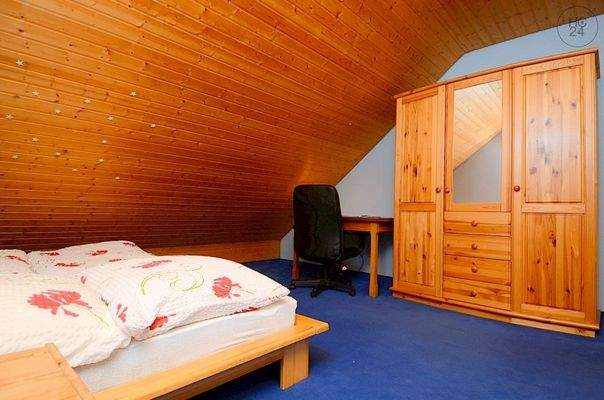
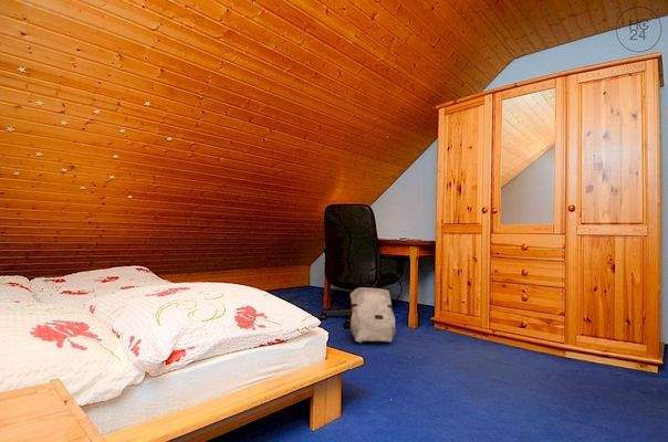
+ backpack (370, 314)
